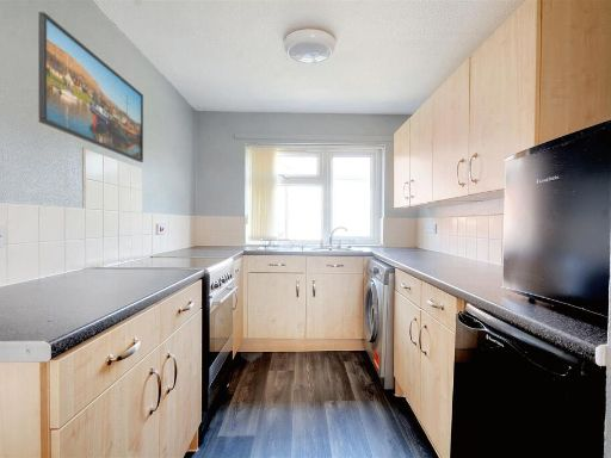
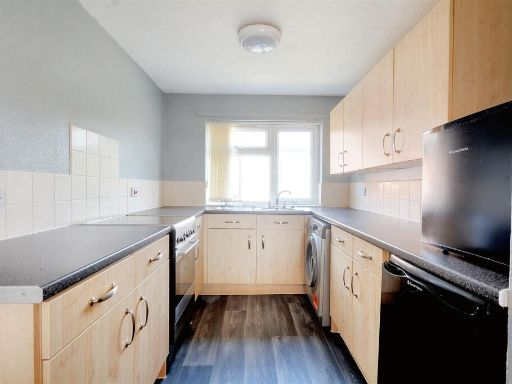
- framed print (103, 105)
